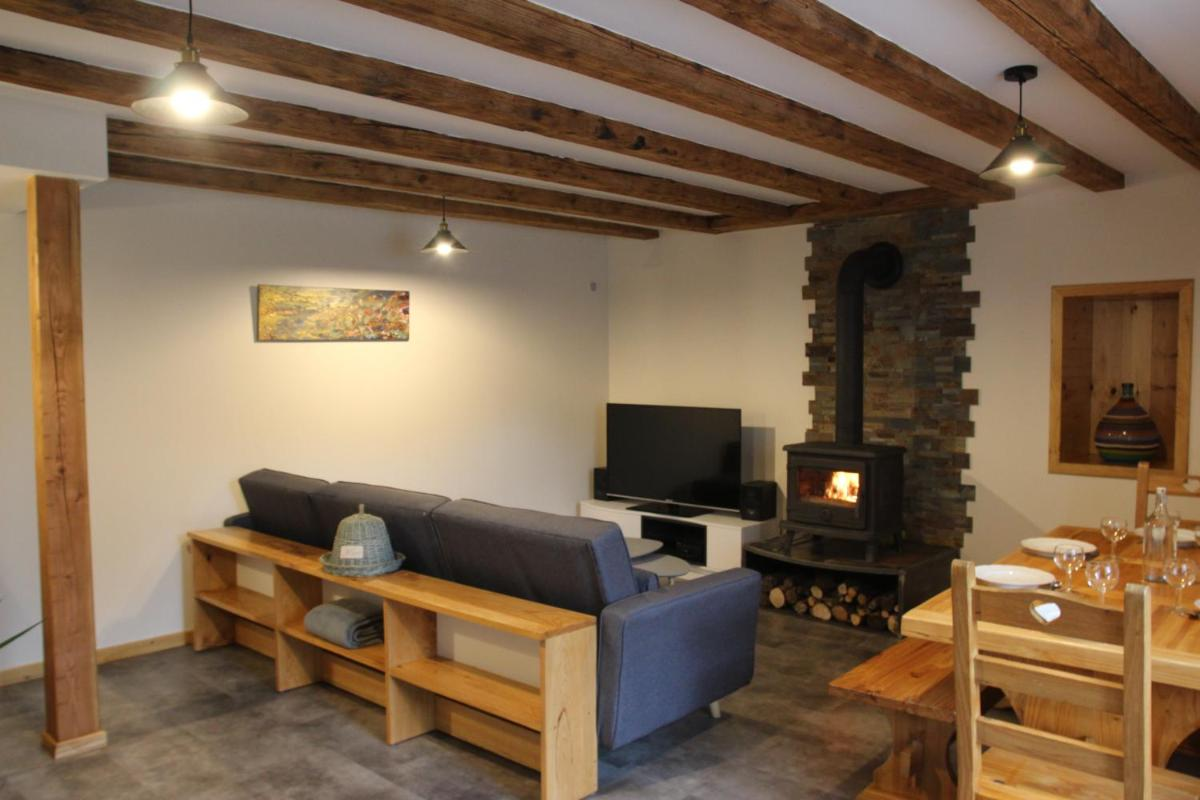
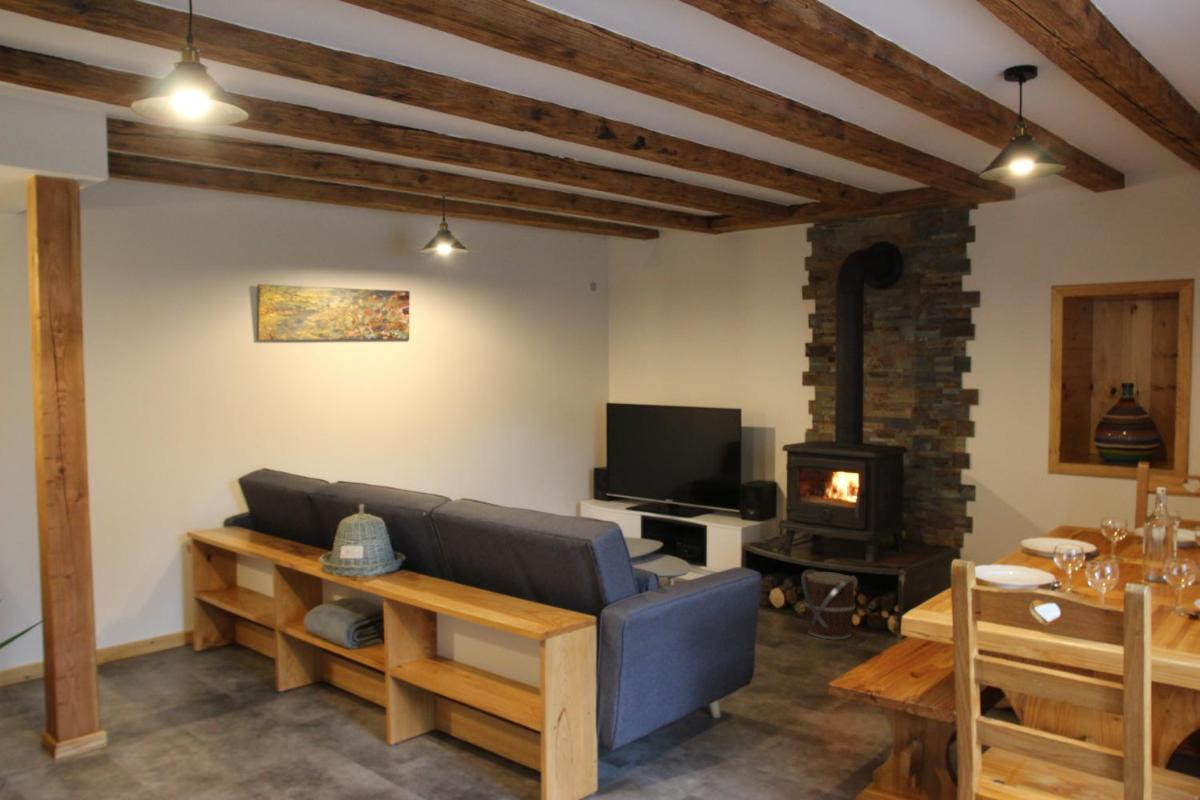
+ bucket (829, 603)
